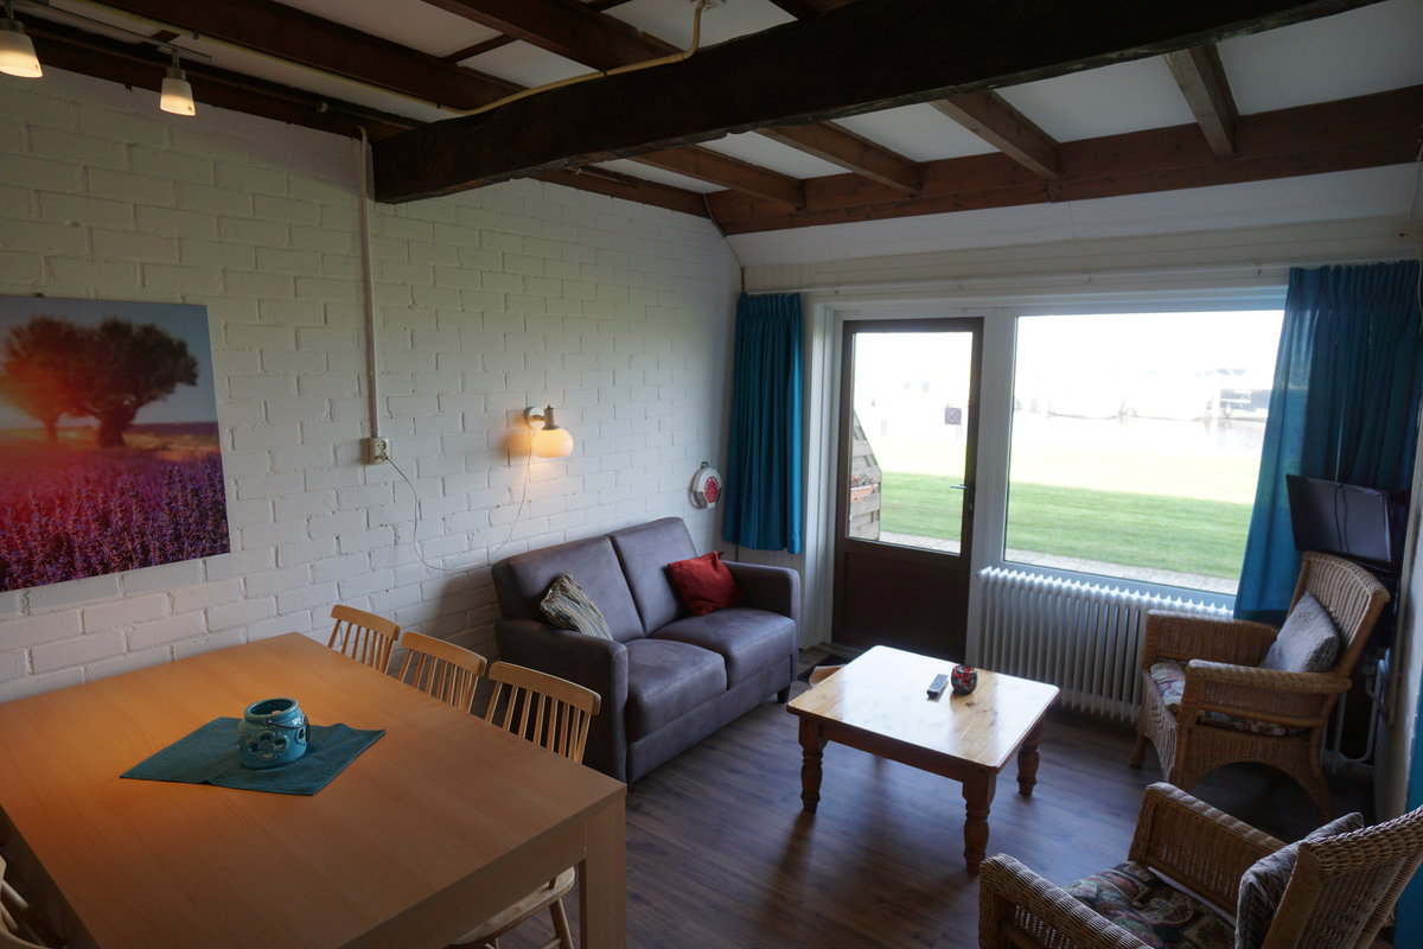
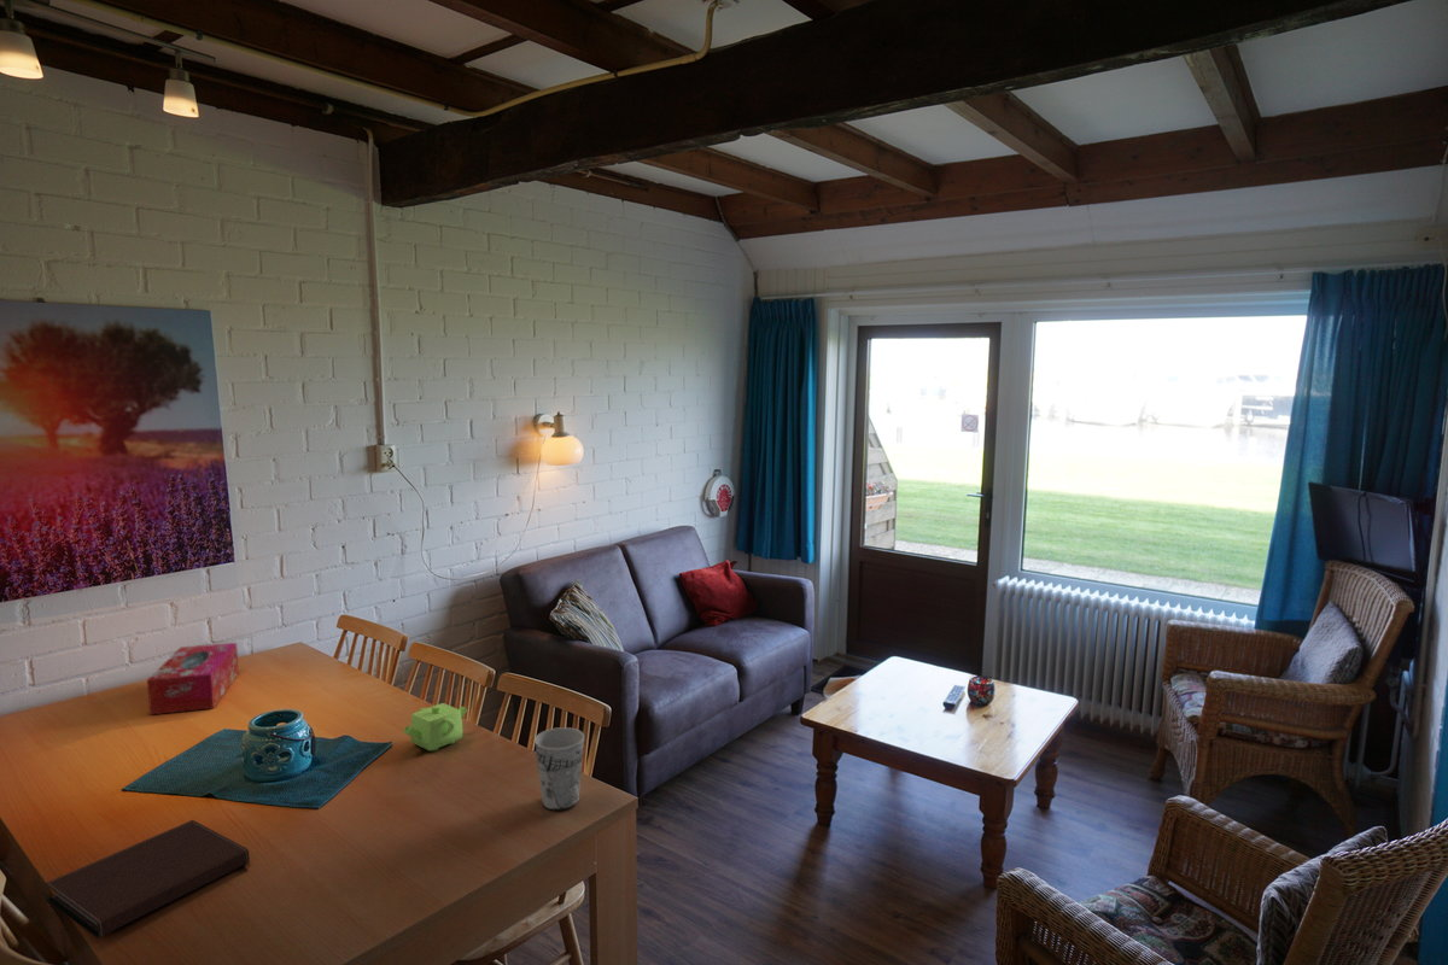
+ tissue box (195, 676)
+ notebook (150, 873)
+ cup (560, 770)
+ teapot (436, 725)
